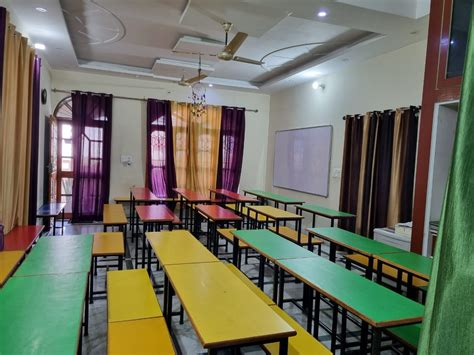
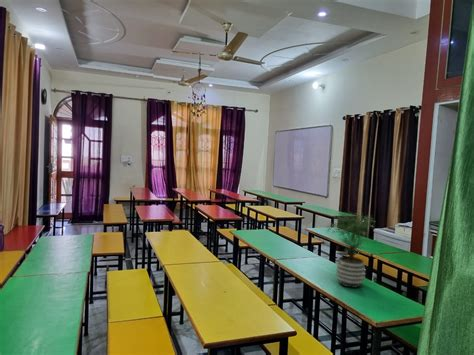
+ potted plant (350, 248)
